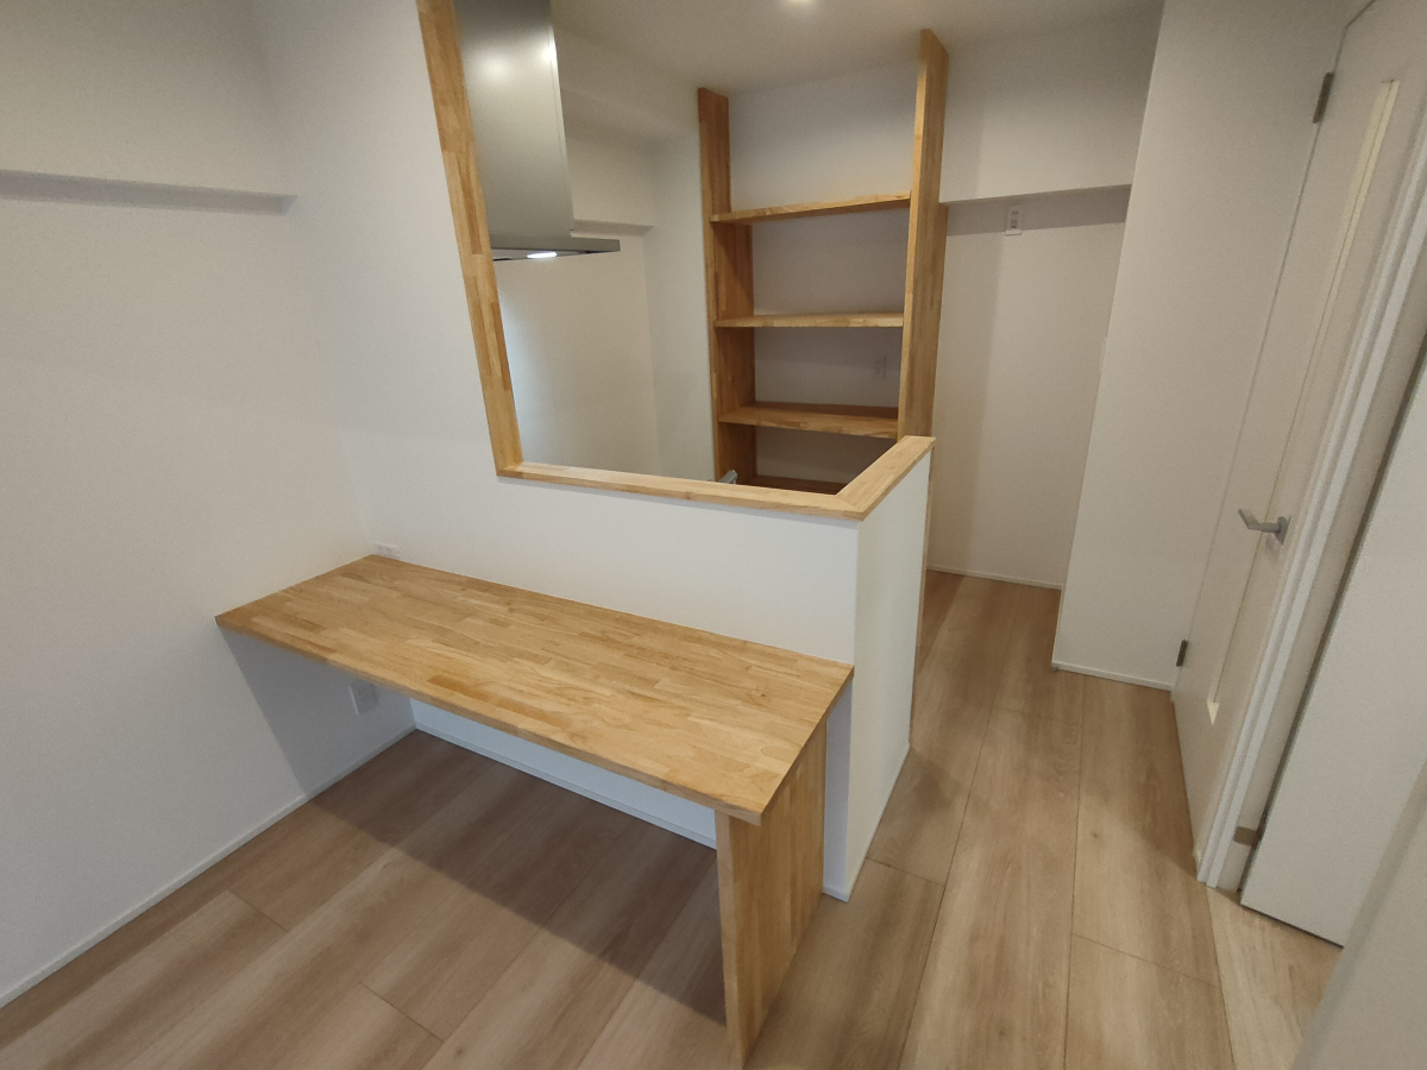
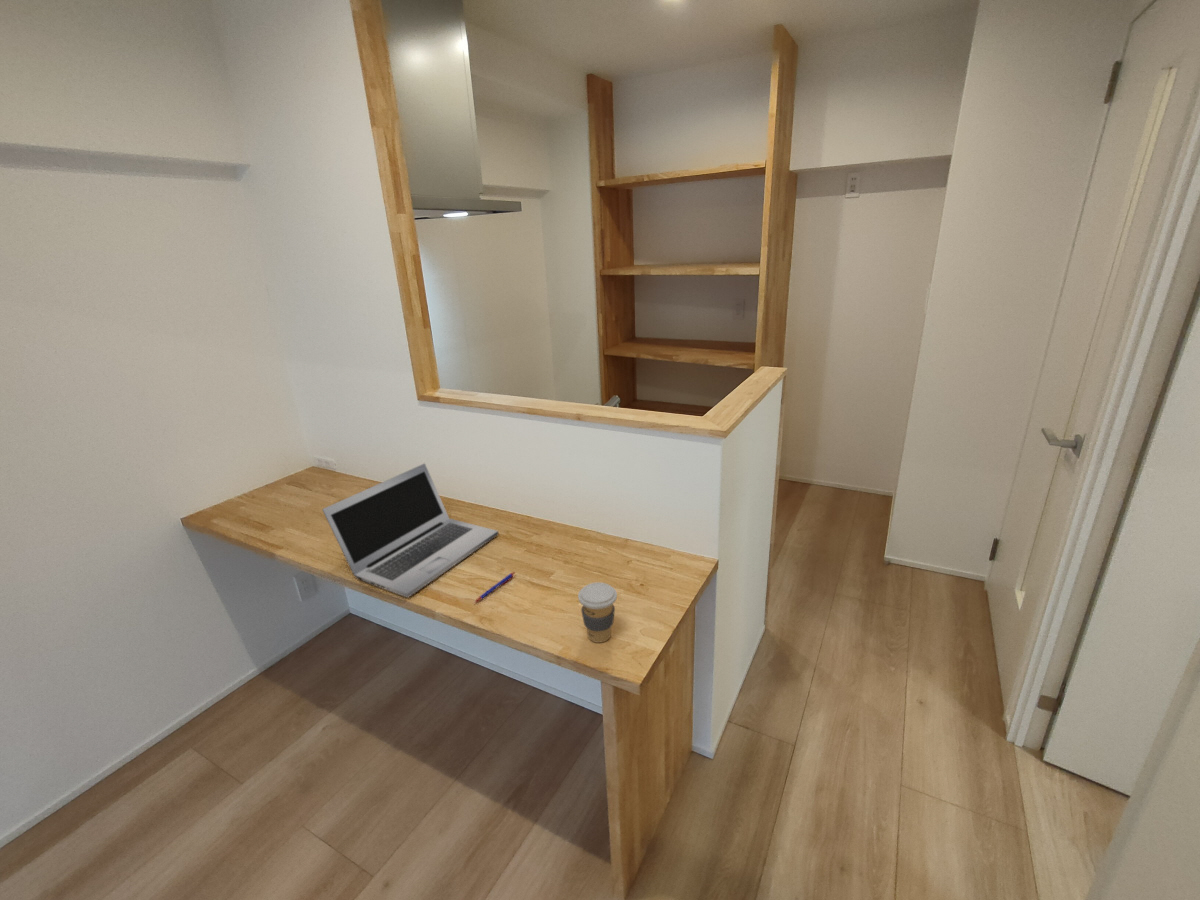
+ coffee cup (598, 613)
+ laptop (416, 523)
+ pen (495, 586)
